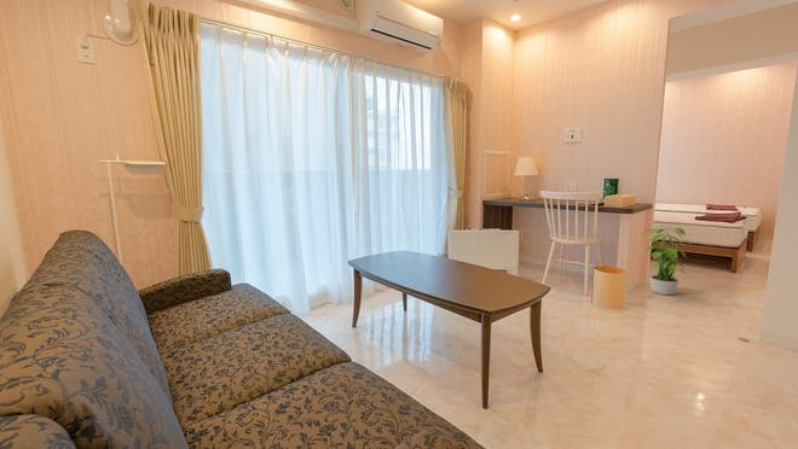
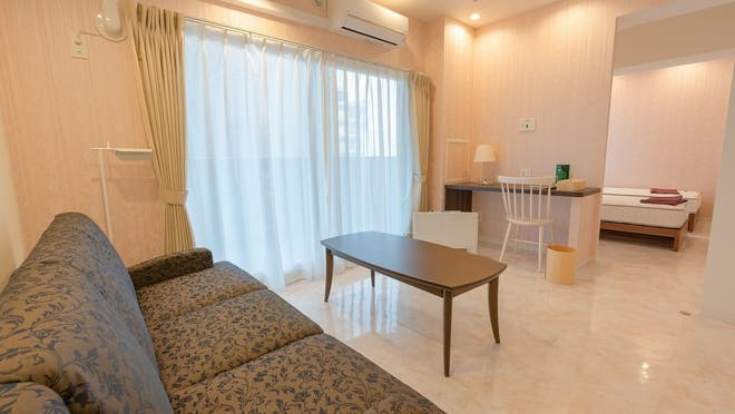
- potted plant (660, 258)
